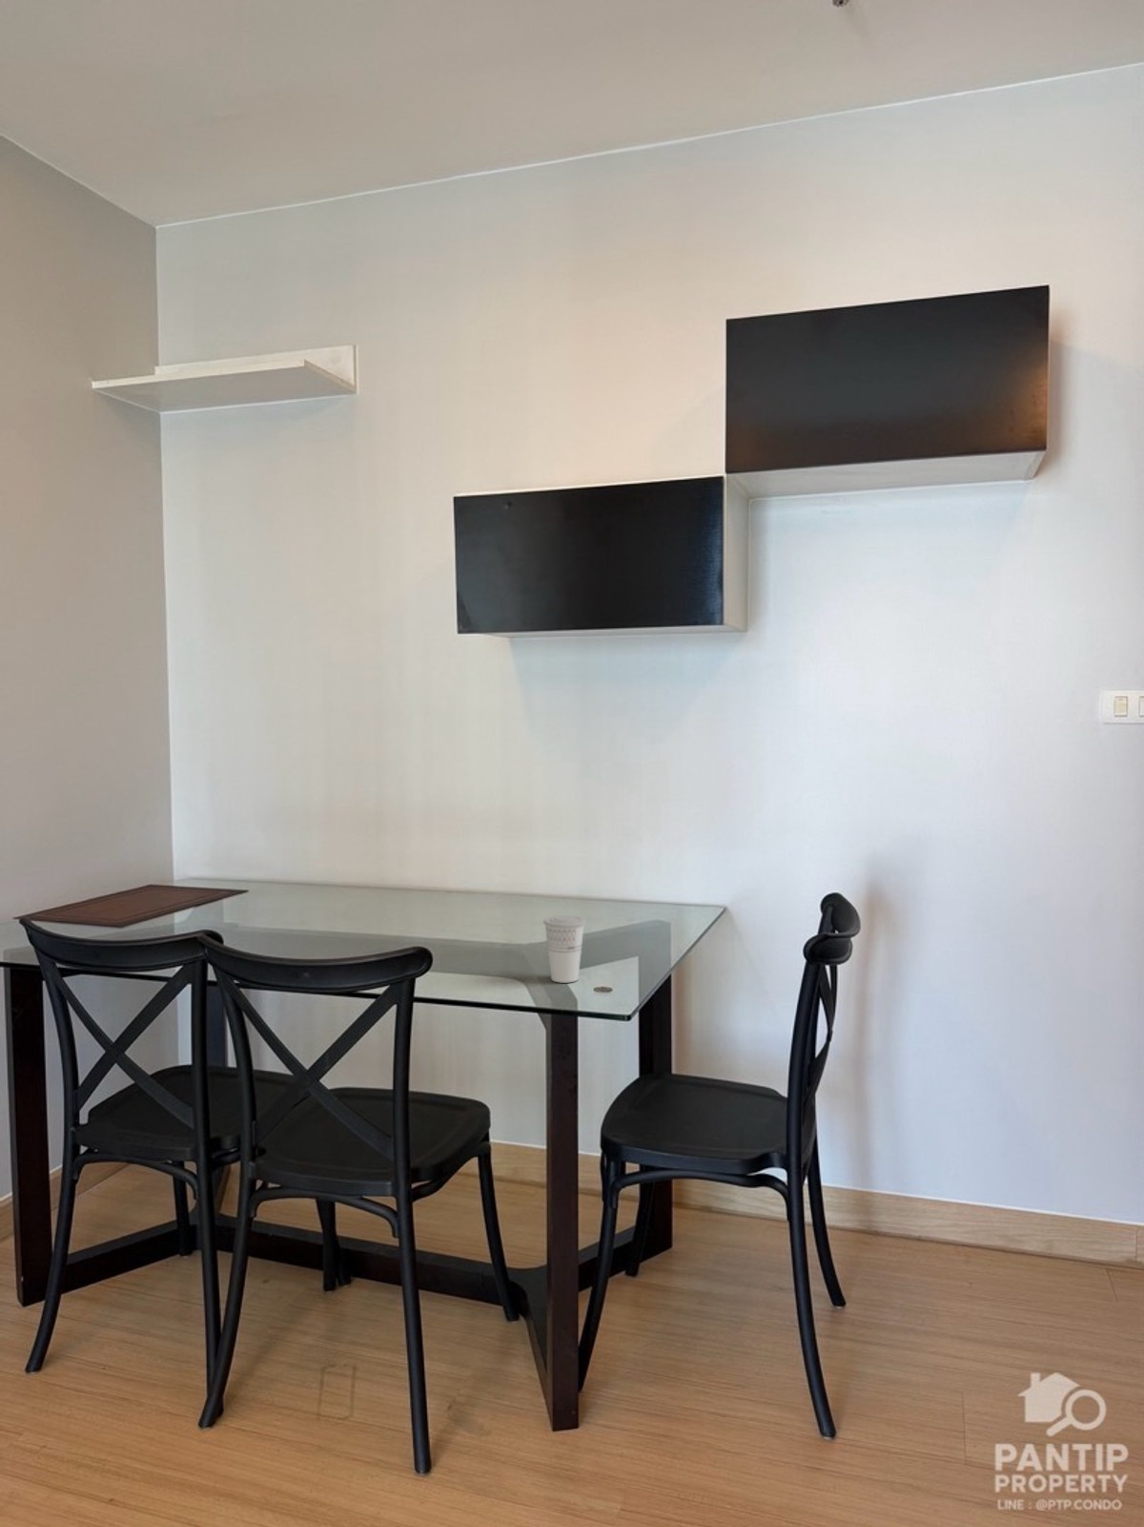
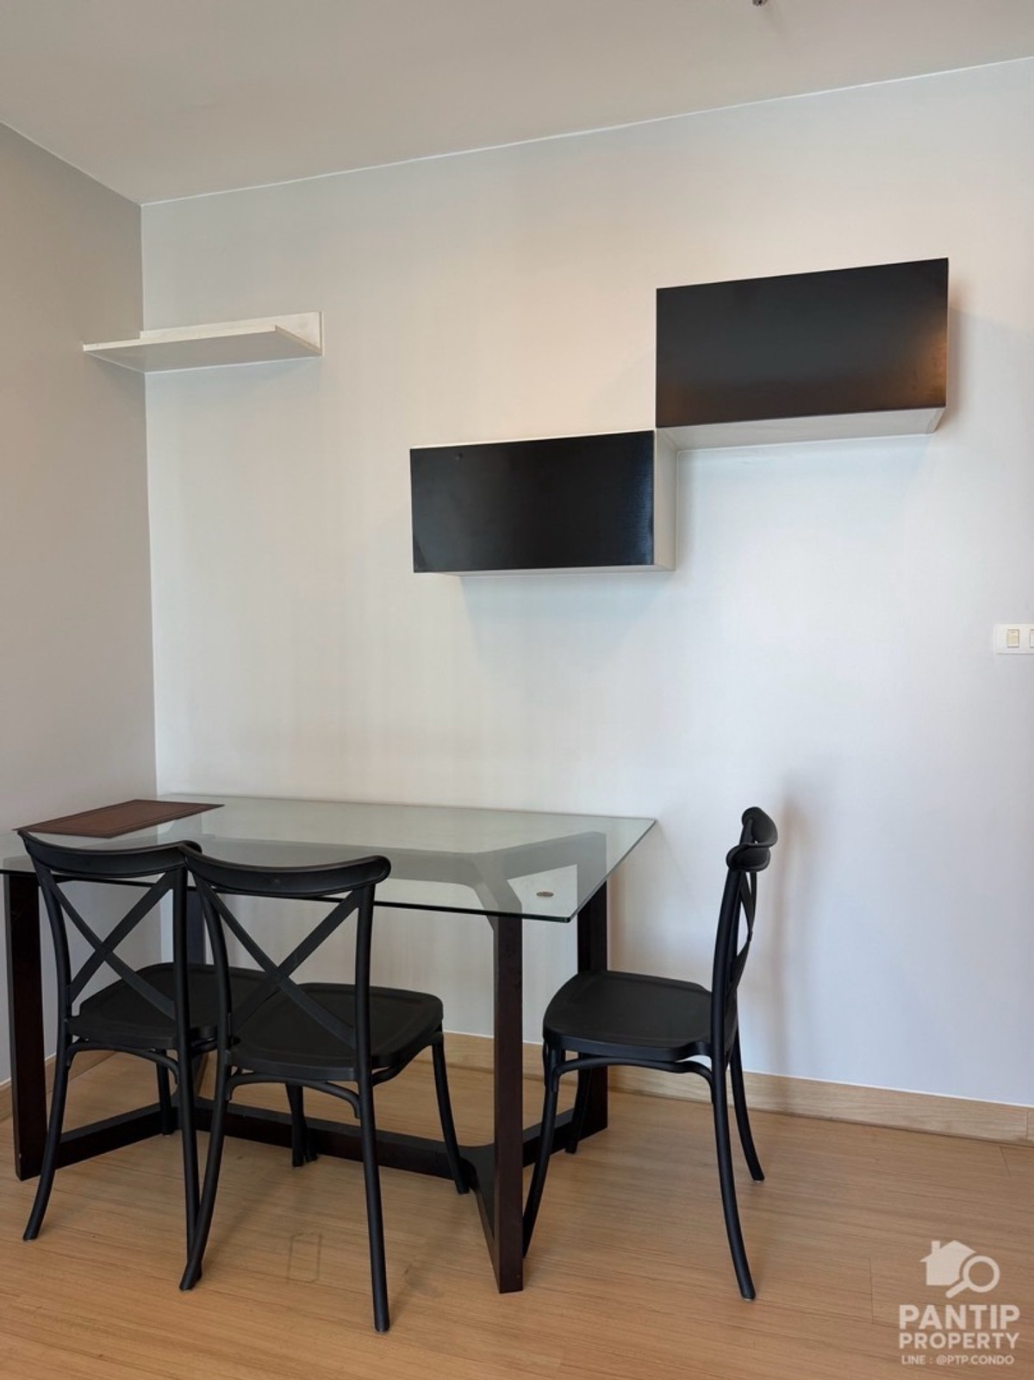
- cup (565, 949)
